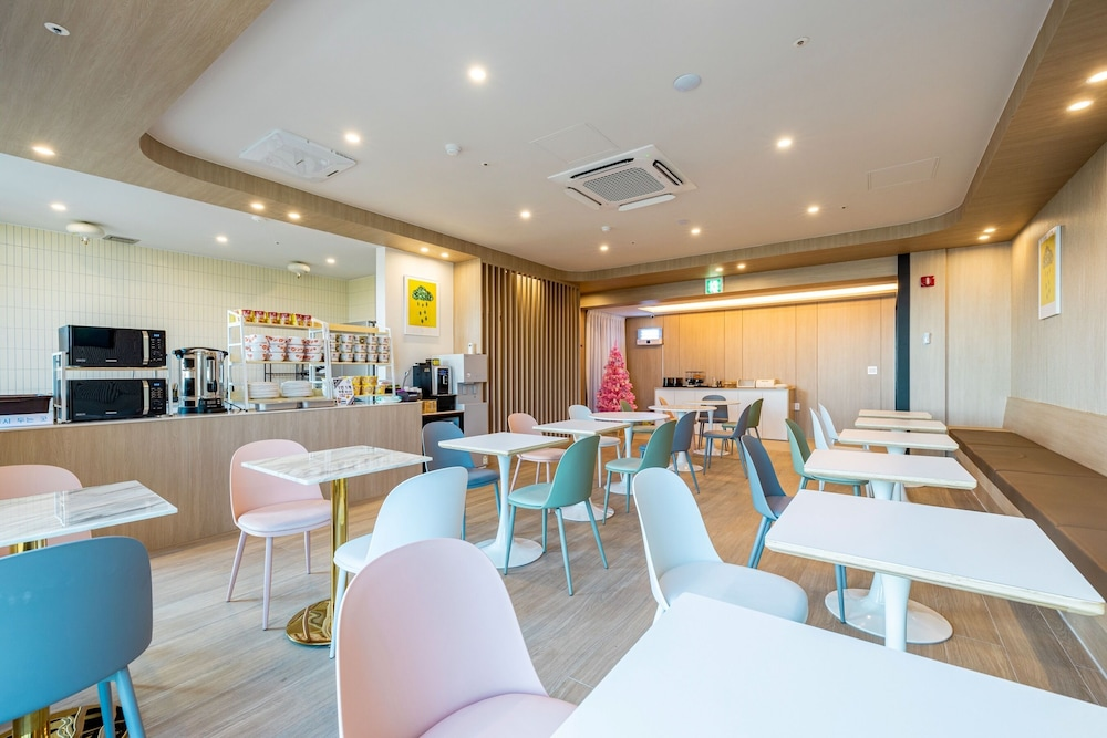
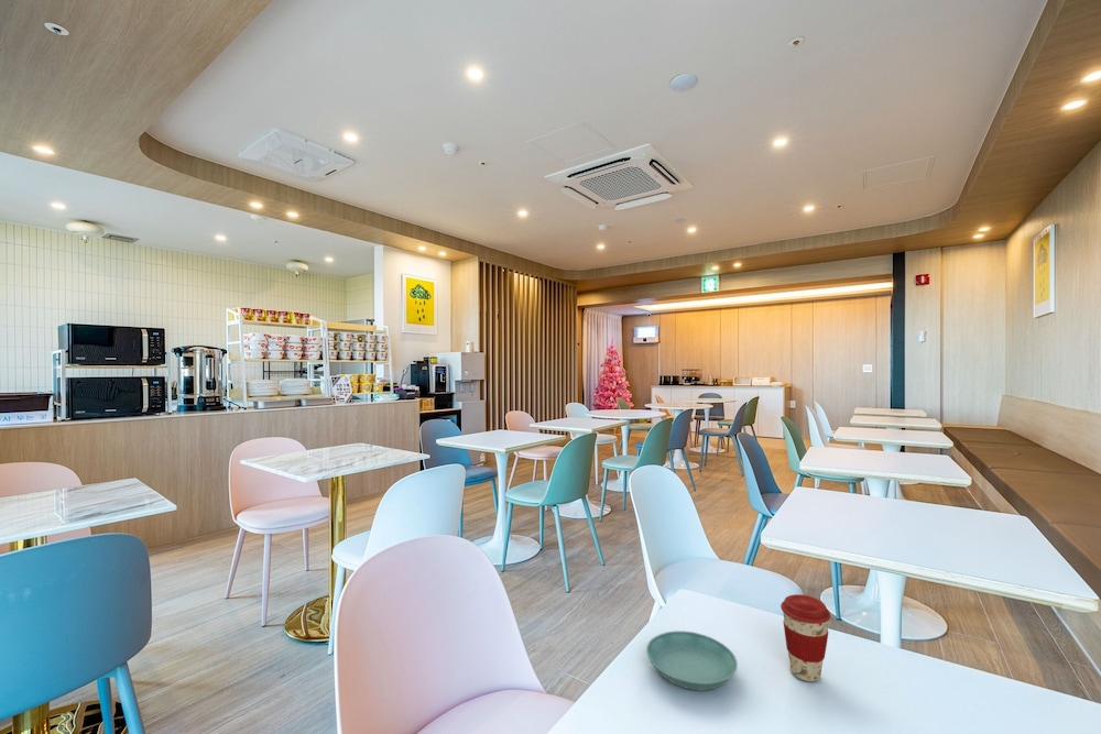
+ saucer (690, 661)
+ coffee cup (805, 637)
